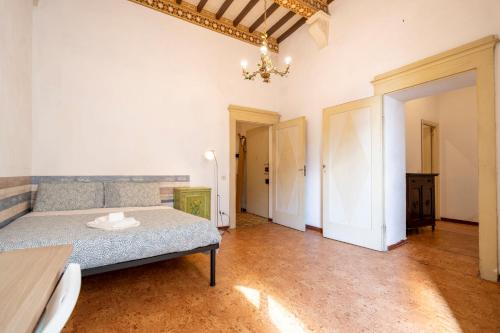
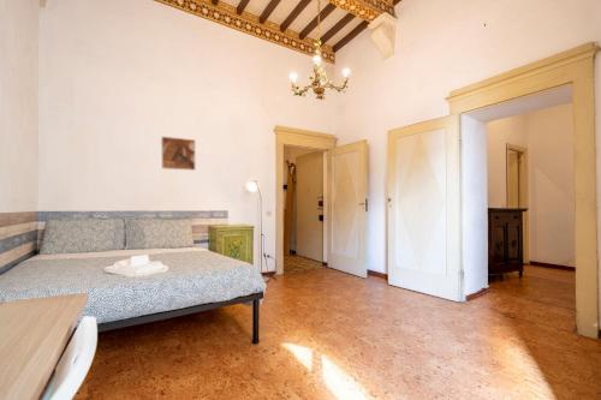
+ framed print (178, 154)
